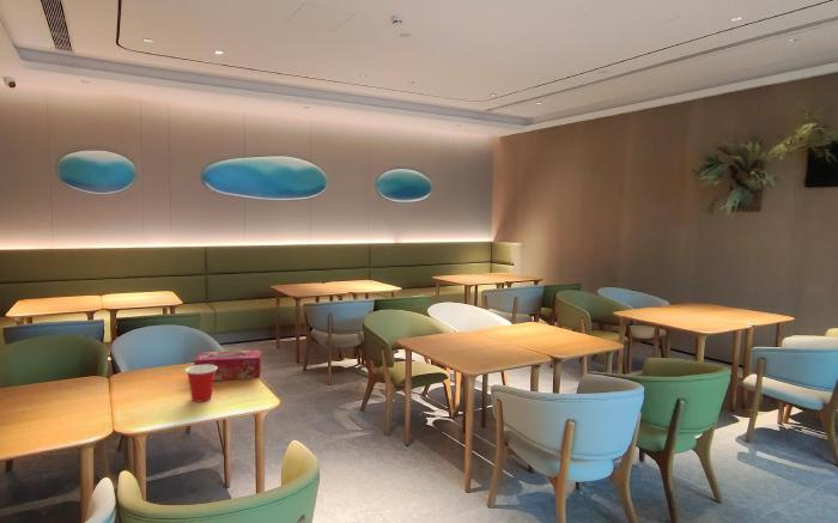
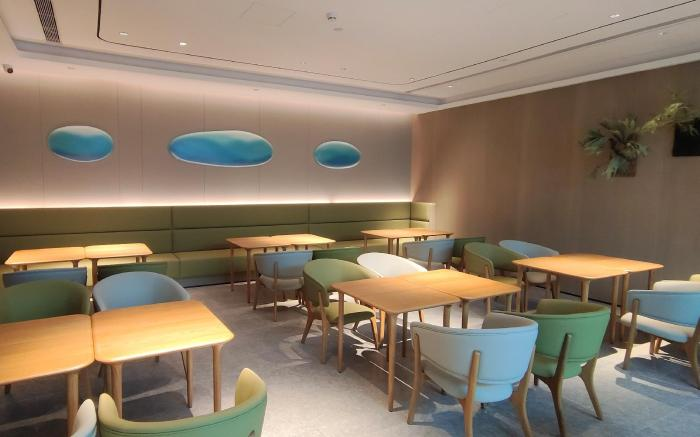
- cup (201, 383)
- tissue box (229, 365)
